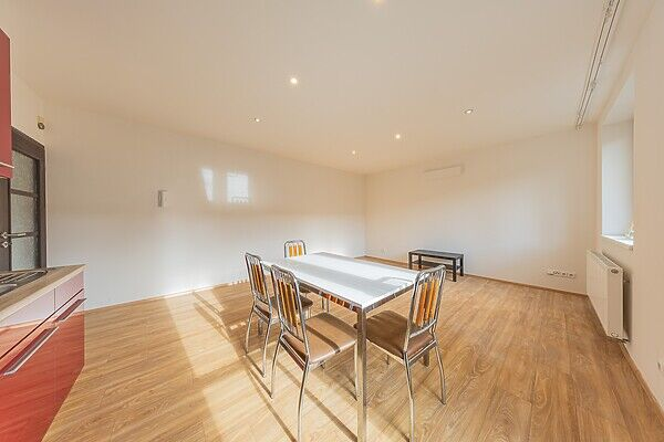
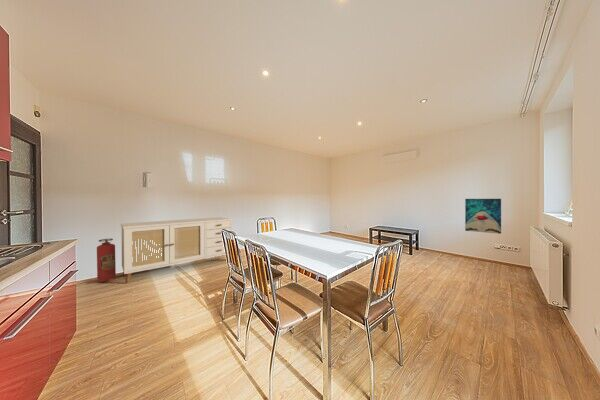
+ fire extinguisher (106, 259)
+ wall art (482, 215)
+ sideboard (182, 243)
